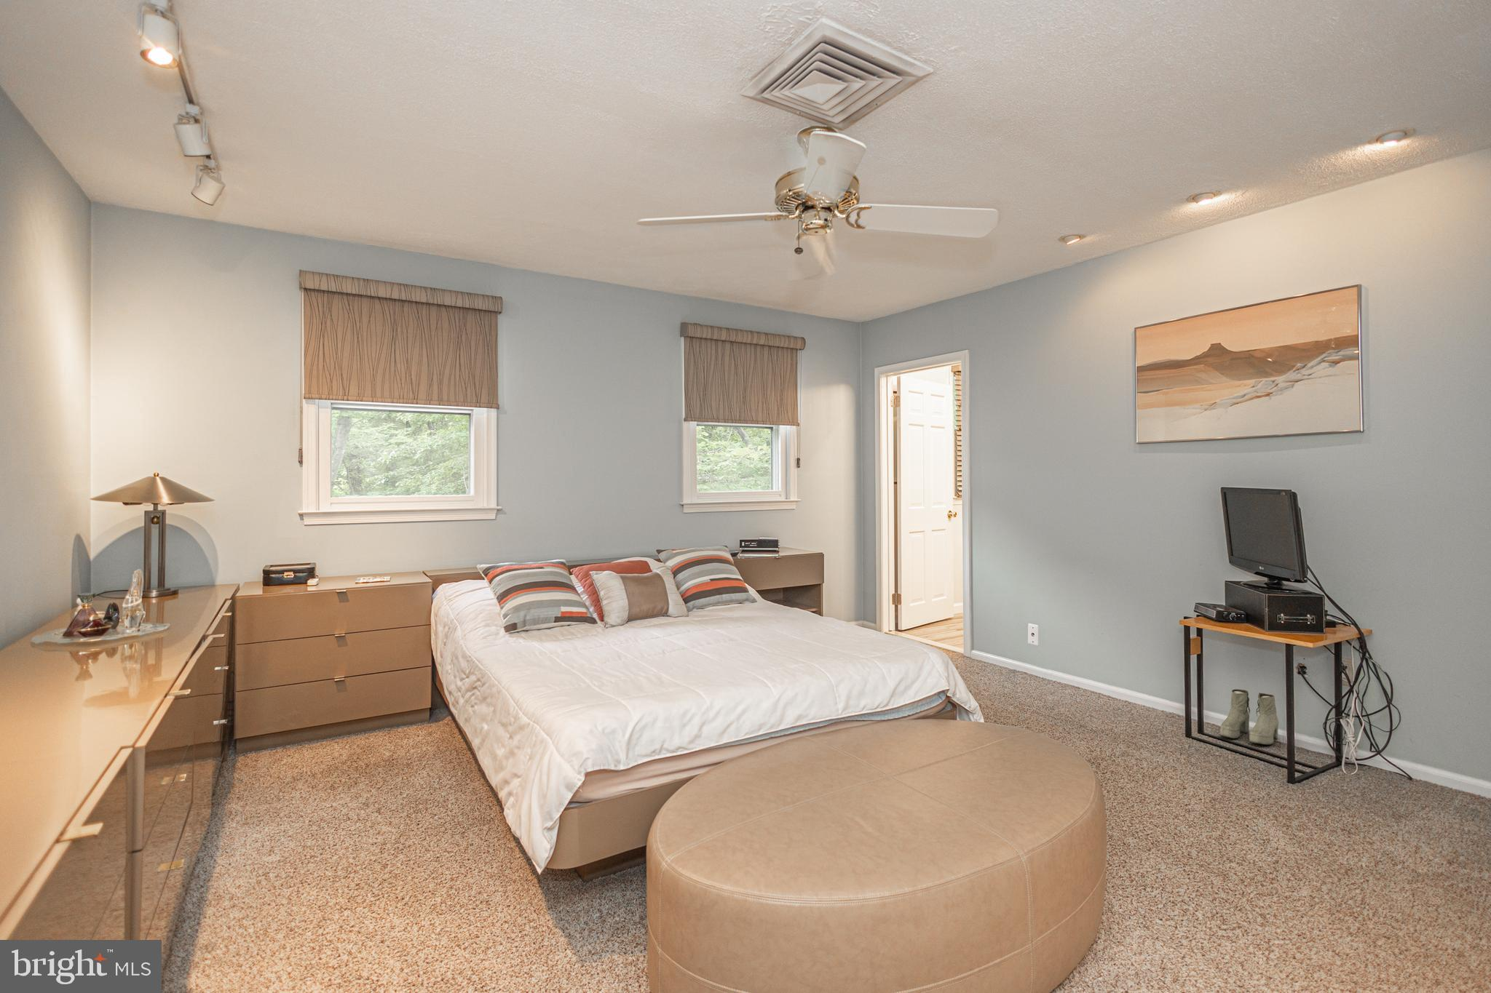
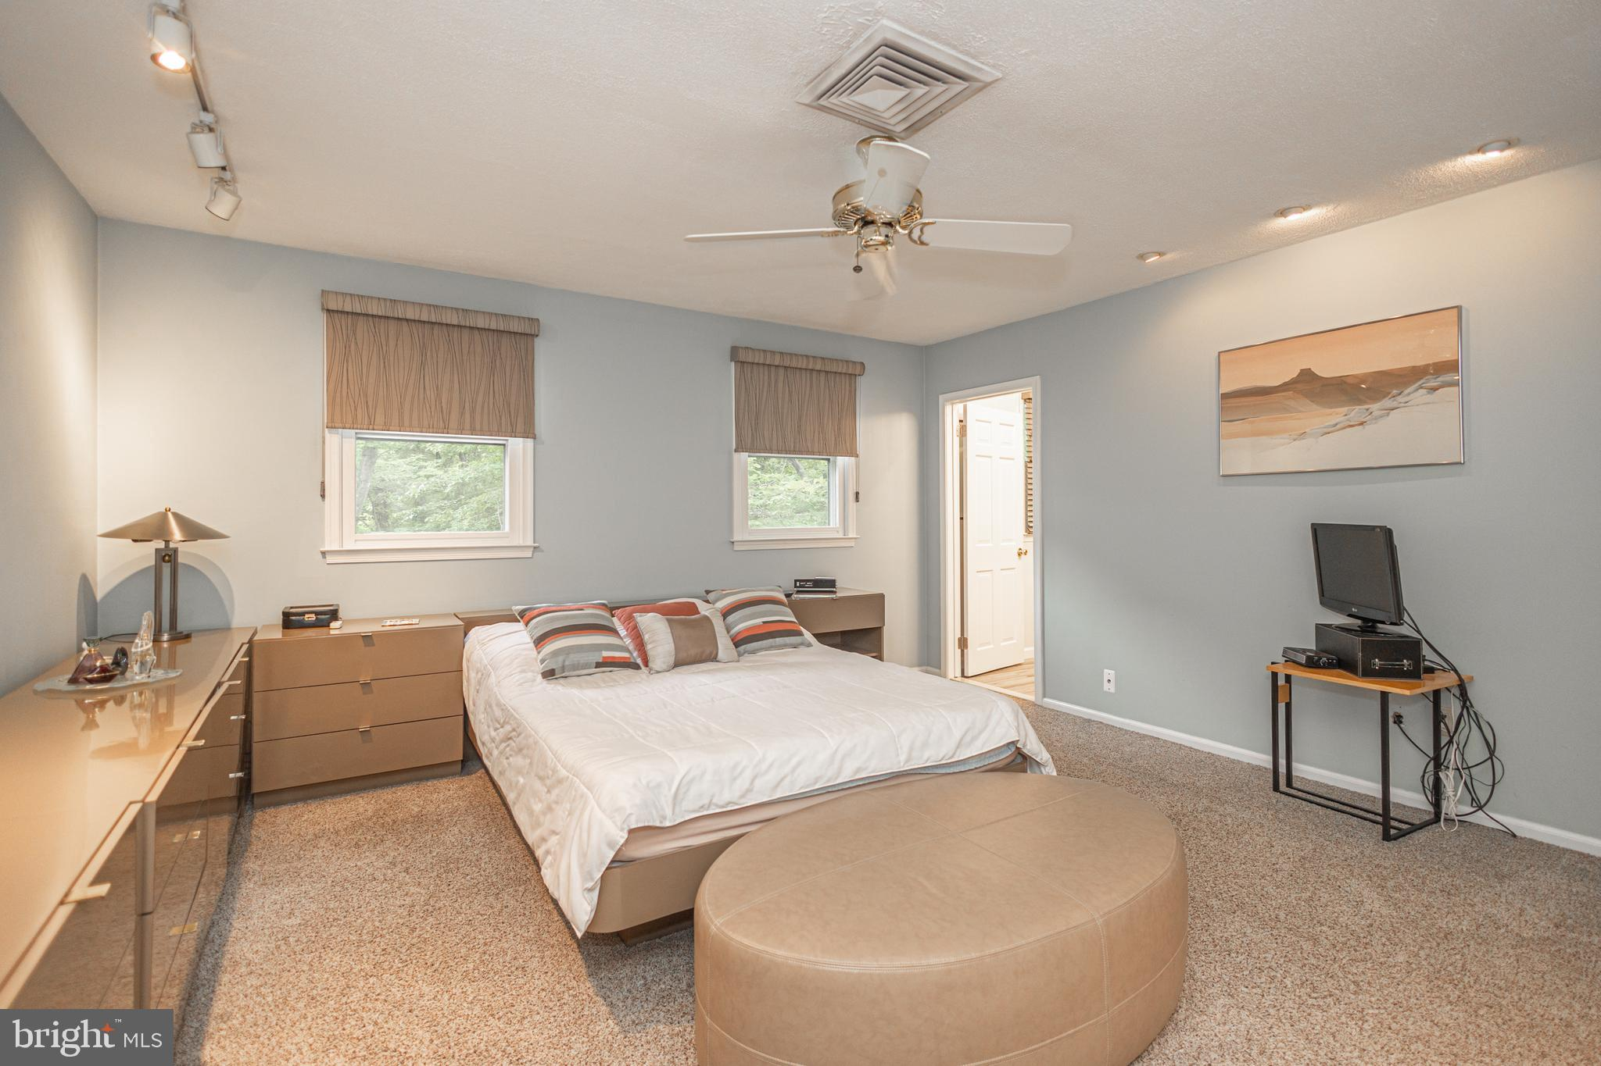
- boots (1248, 715)
